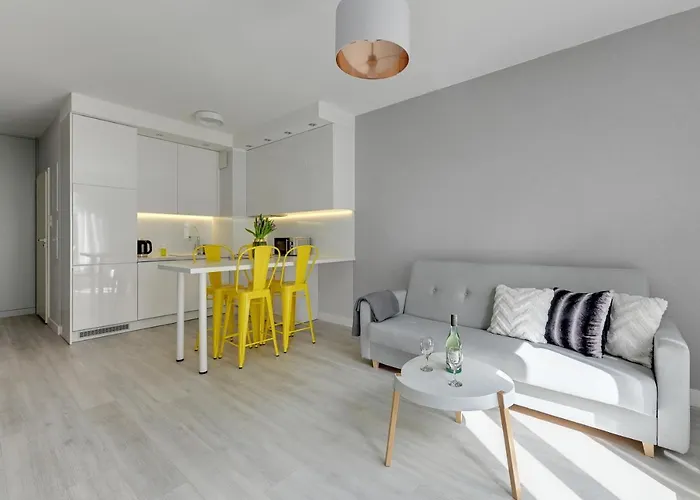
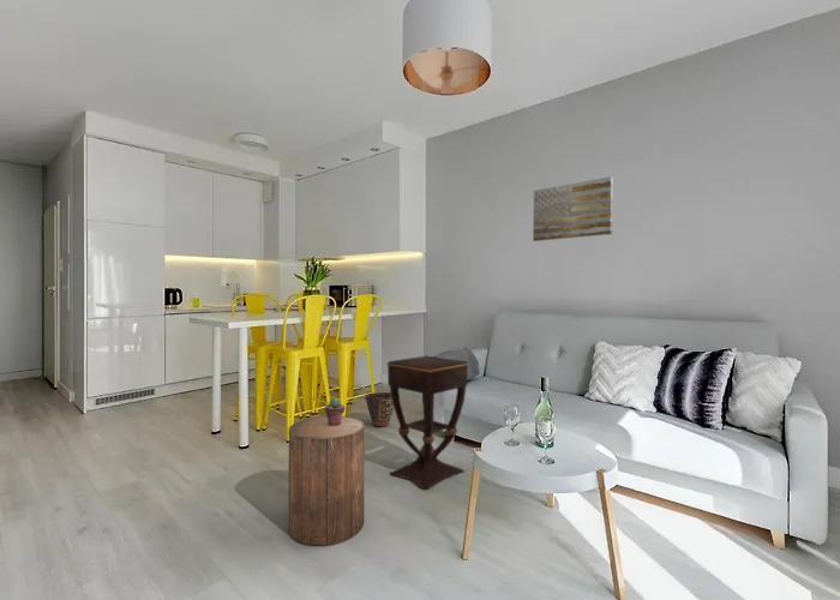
+ potted succulent (335, 410)
+ wall art (570, 210)
+ side table (427, 416)
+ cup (380, 409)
+ stool (326, 475)
